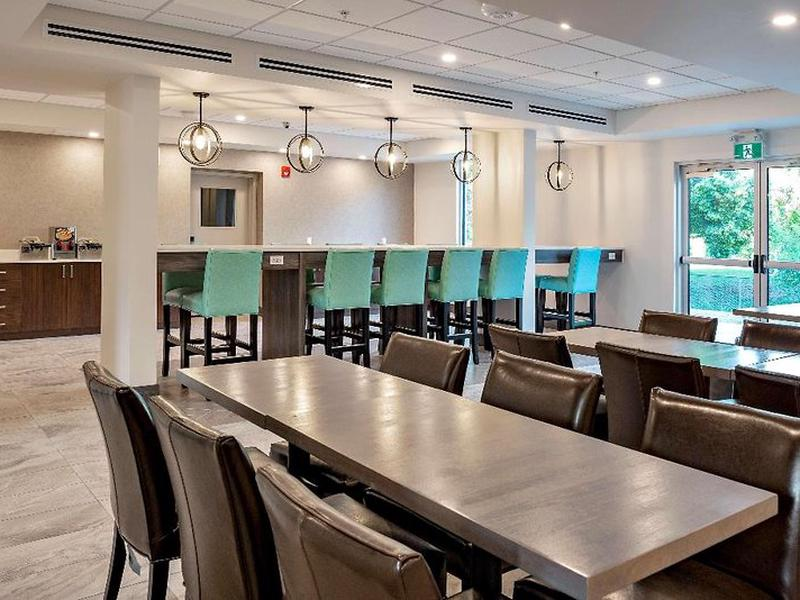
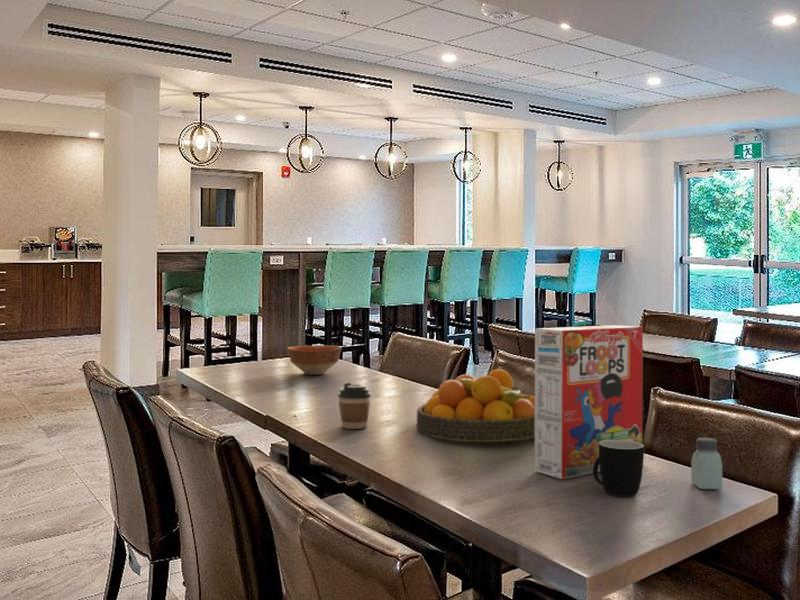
+ coffee cup (354, 404)
+ bowl (314, 360)
+ saltshaker (706, 462)
+ mug (615, 469)
+ fruit bowl (480, 401)
+ cereal box (589, 397)
